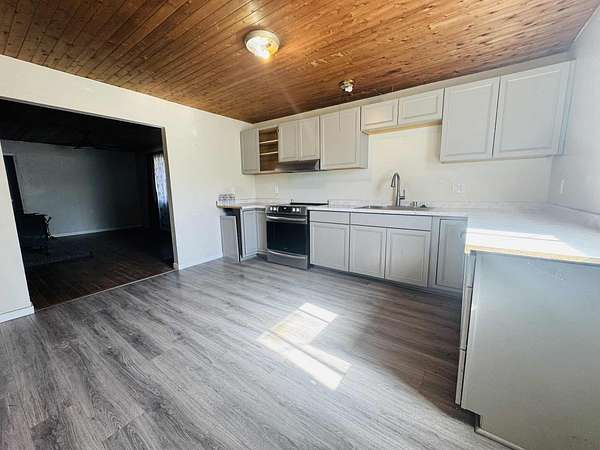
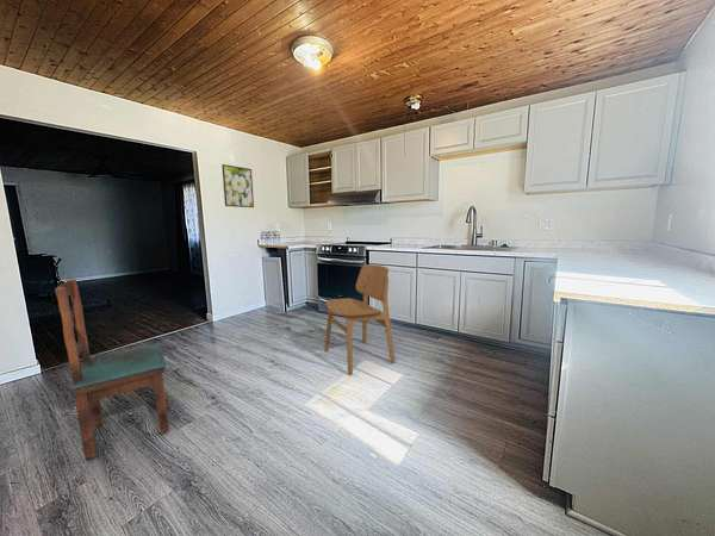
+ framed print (238, 187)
+ dining chair (120, 356)
+ dining chair (358, 313)
